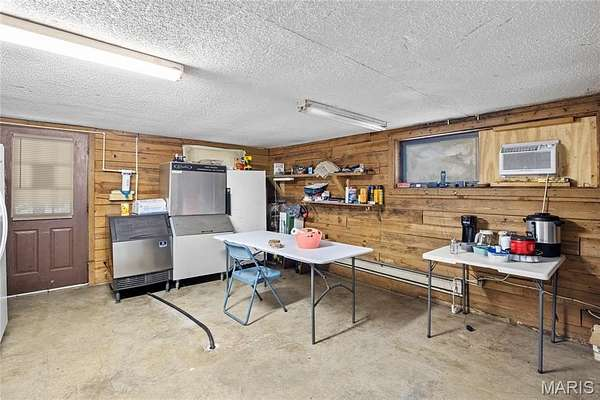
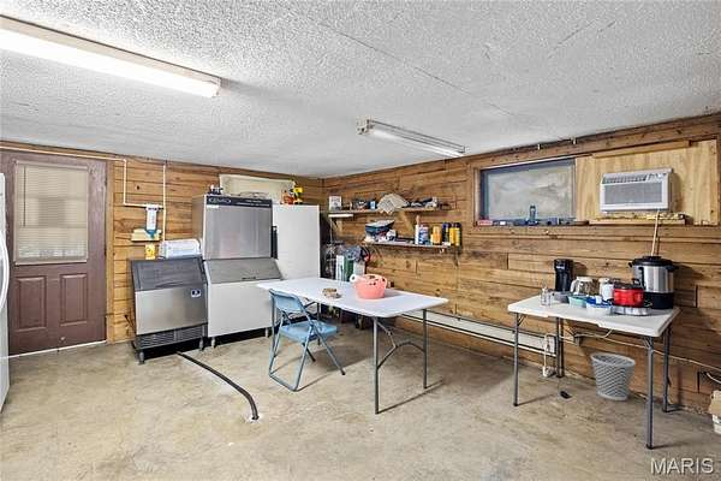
+ wastebasket (612, 376)
